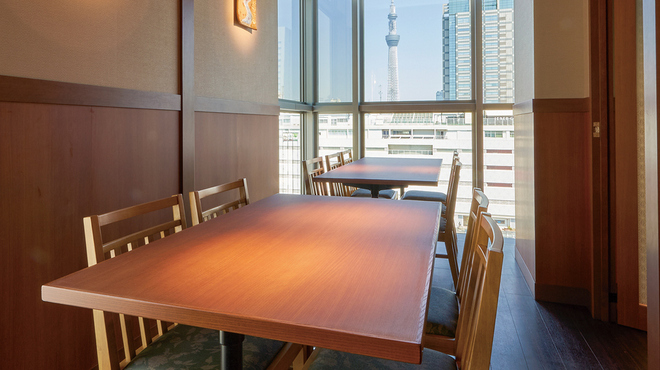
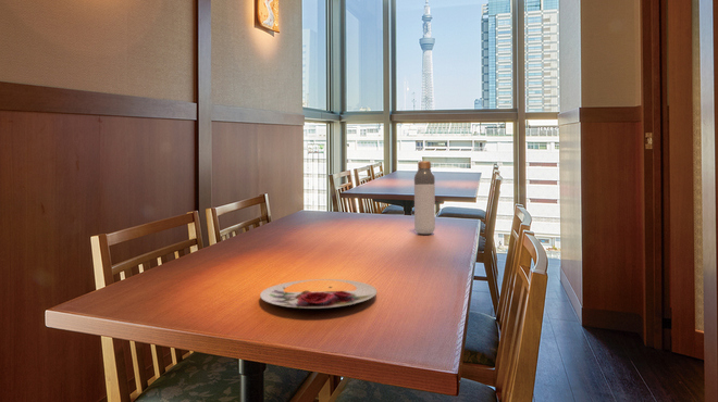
+ bottle (424, 197)
+ plate (319, 291)
